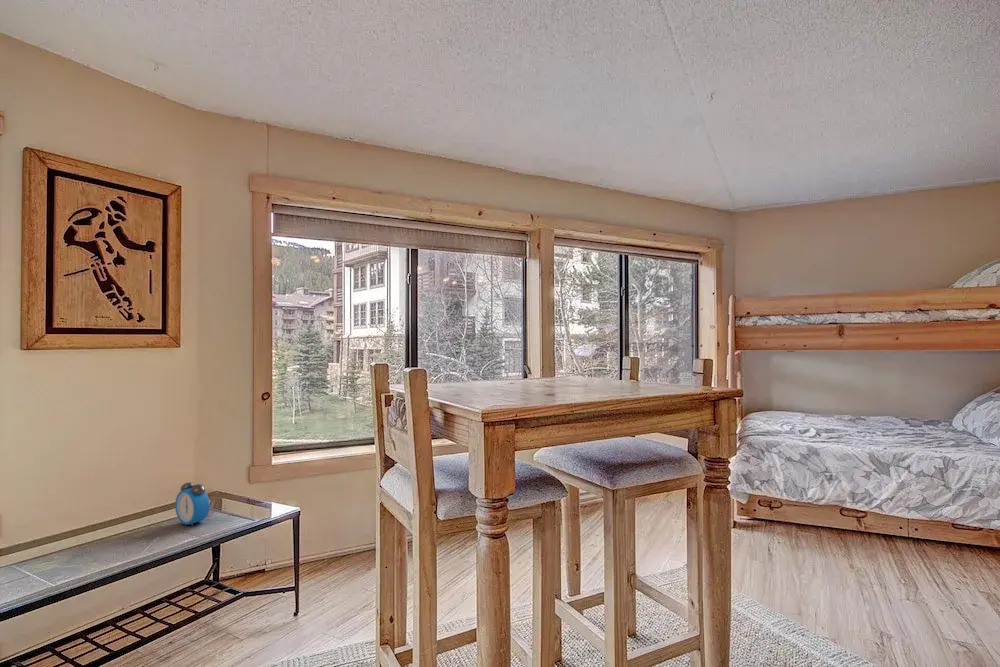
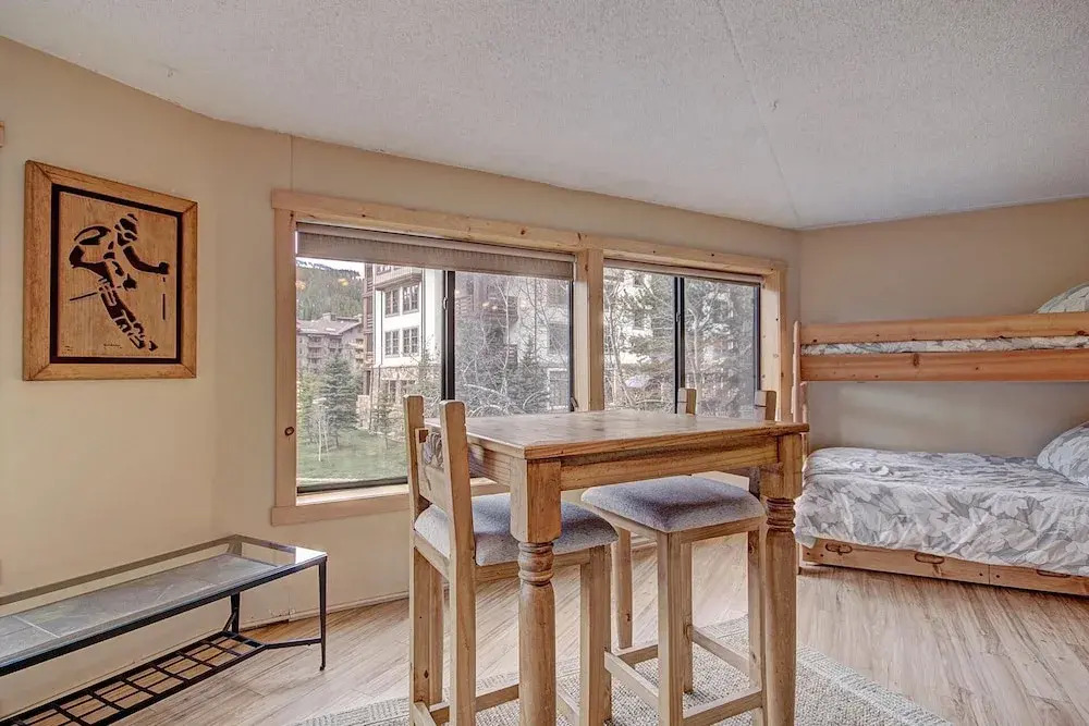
- alarm clock (192, 503)
